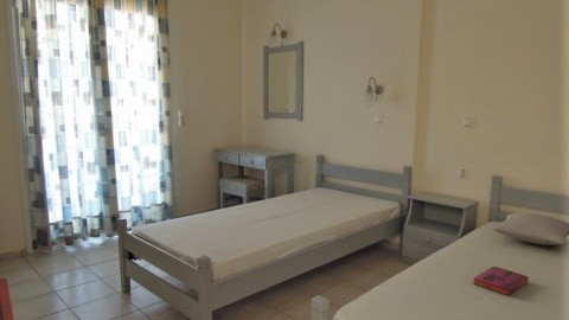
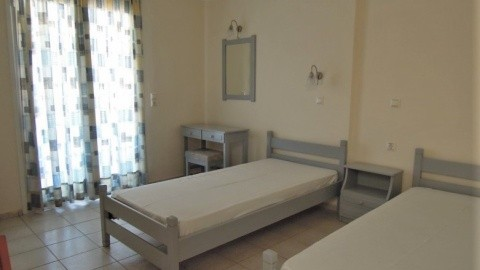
- pillow (533, 228)
- hardback book (500, 280)
